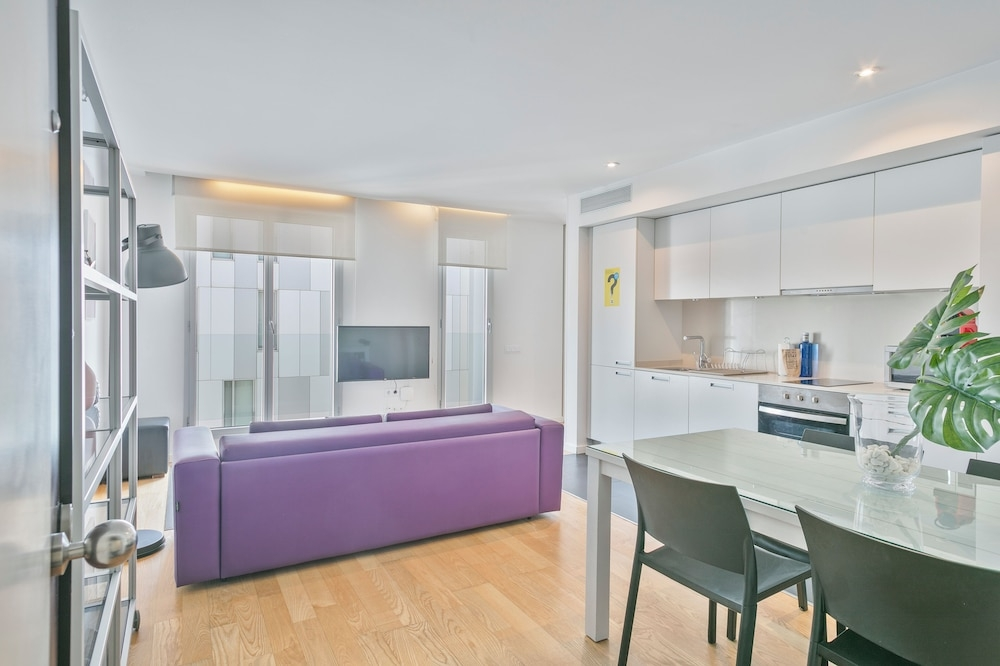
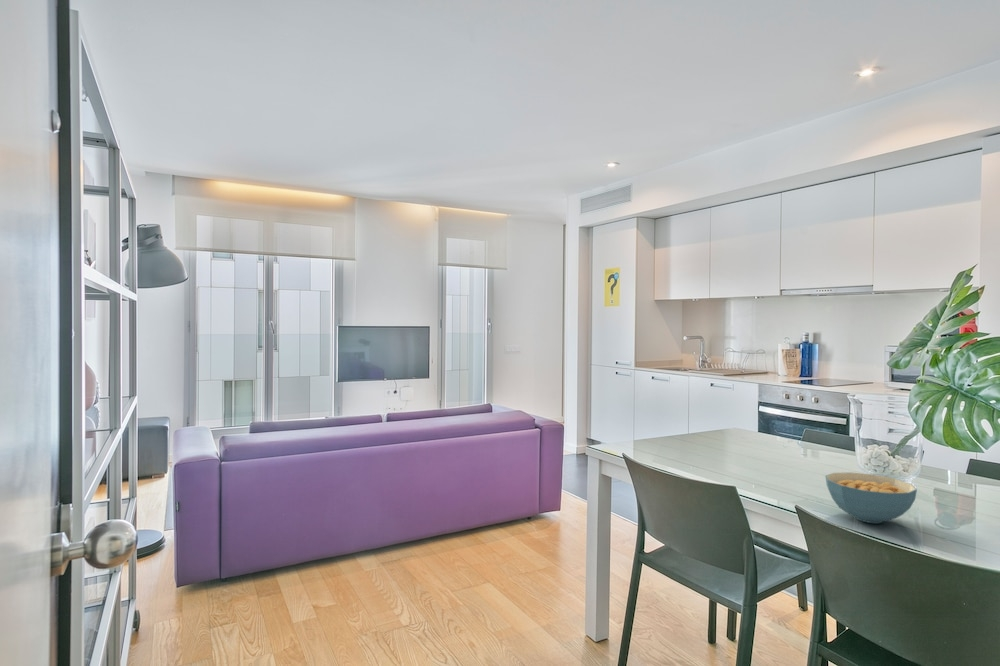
+ cereal bowl (868, 500)
